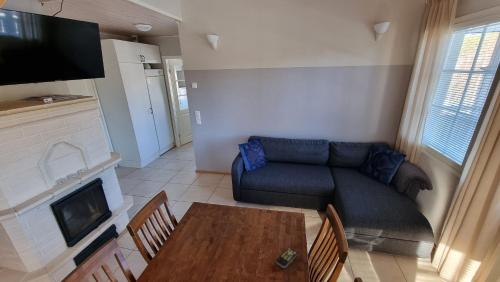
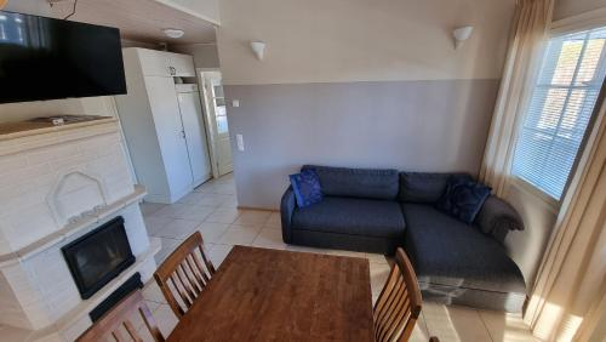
- remote control (286, 257)
